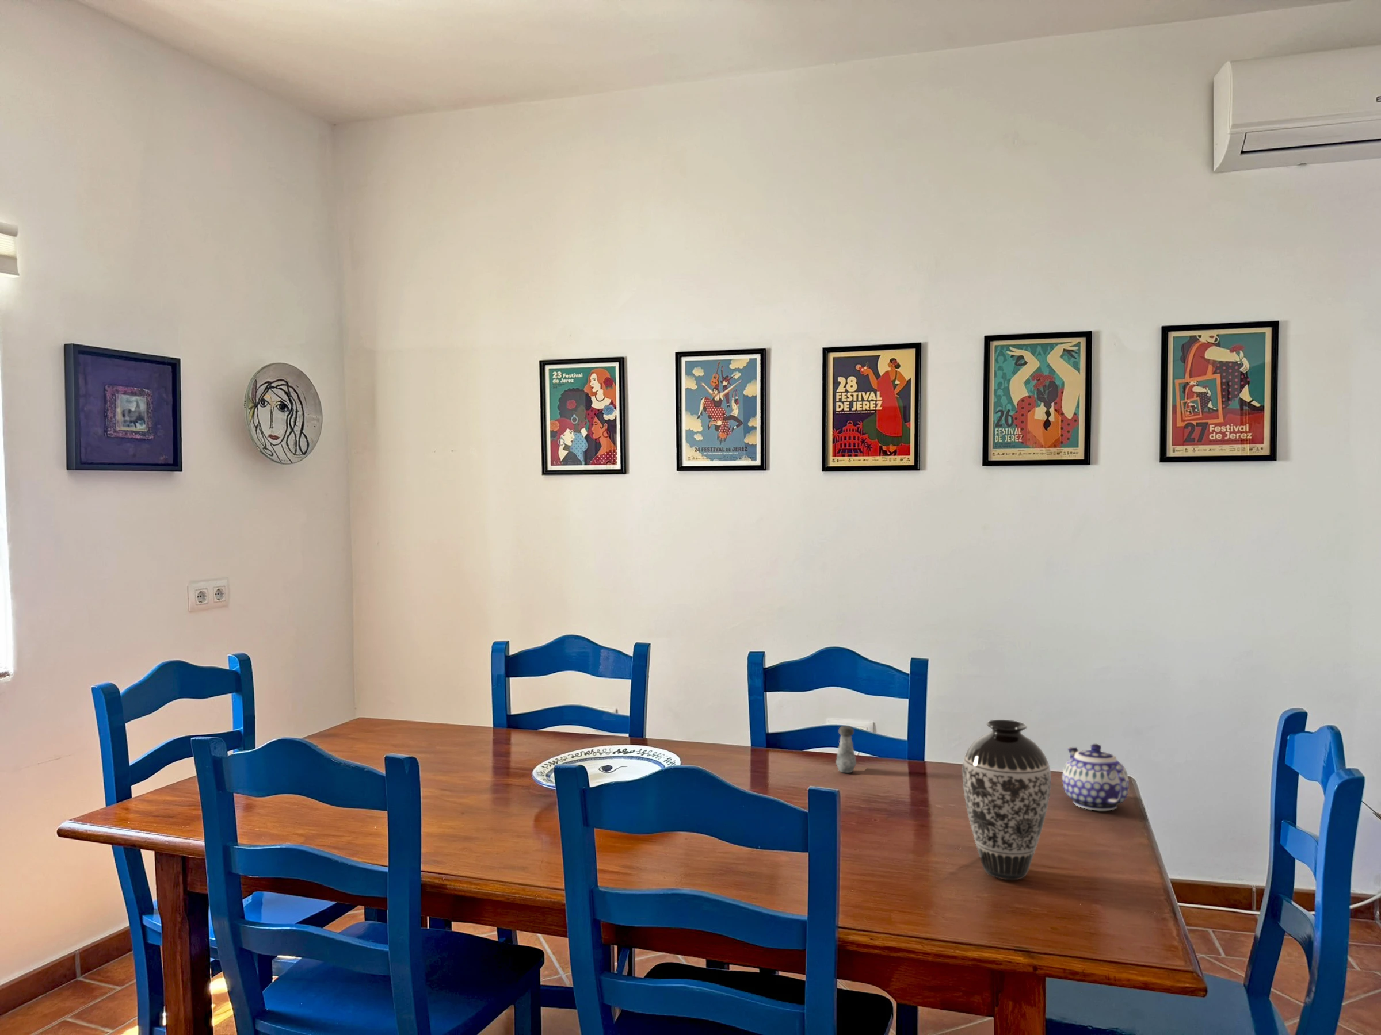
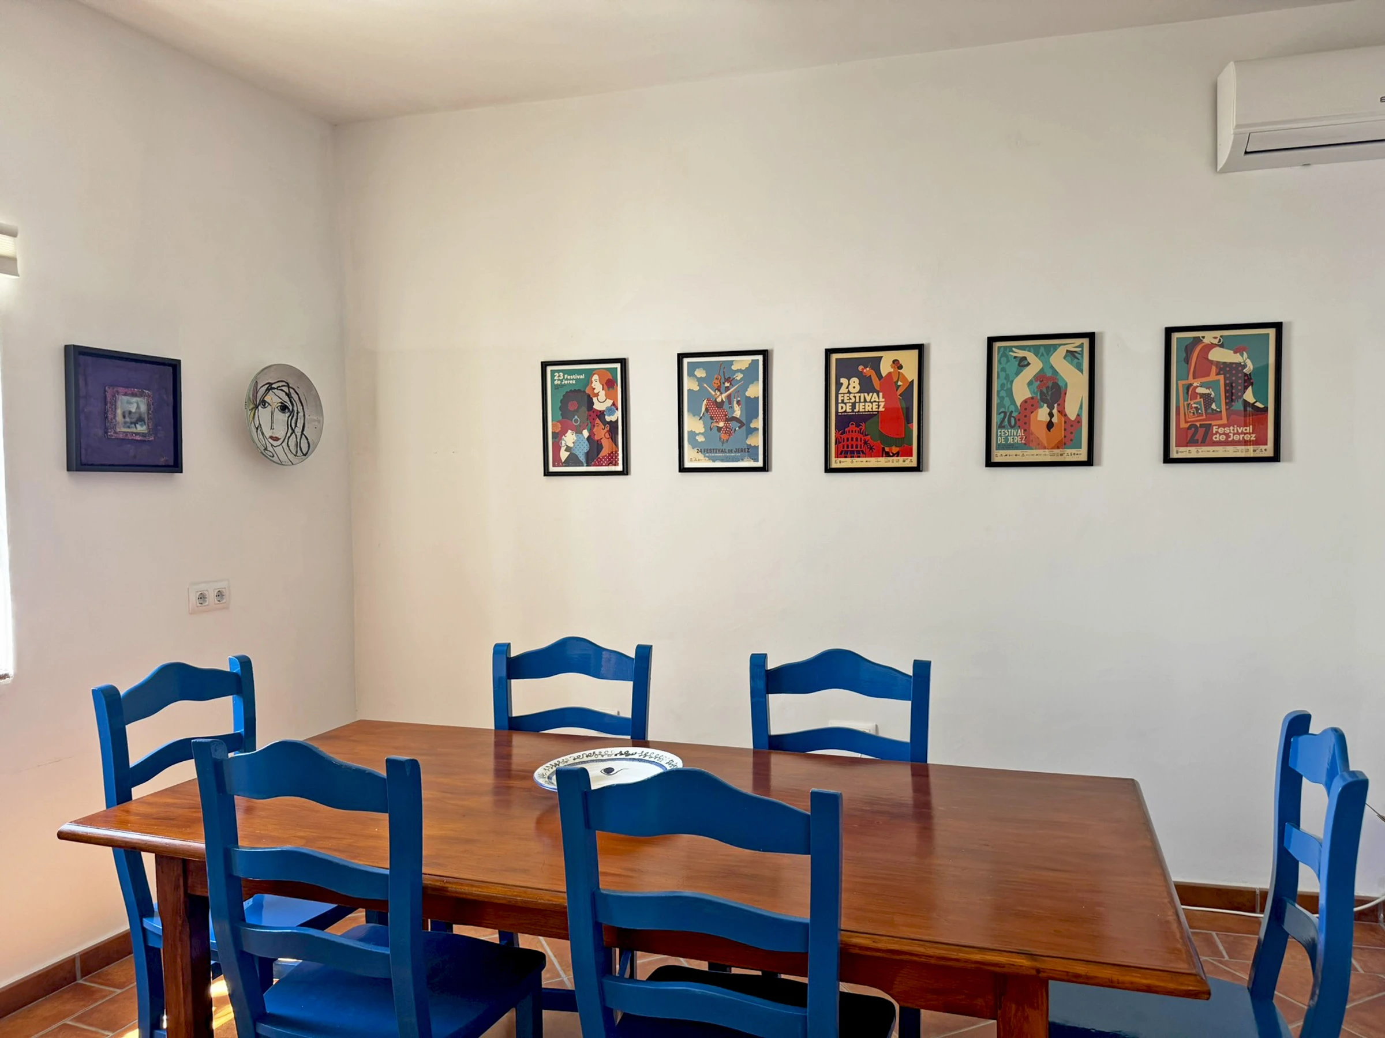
- teapot (1096, 774)
- salt shaker (846, 749)
- decorative vase (1005, 799)
